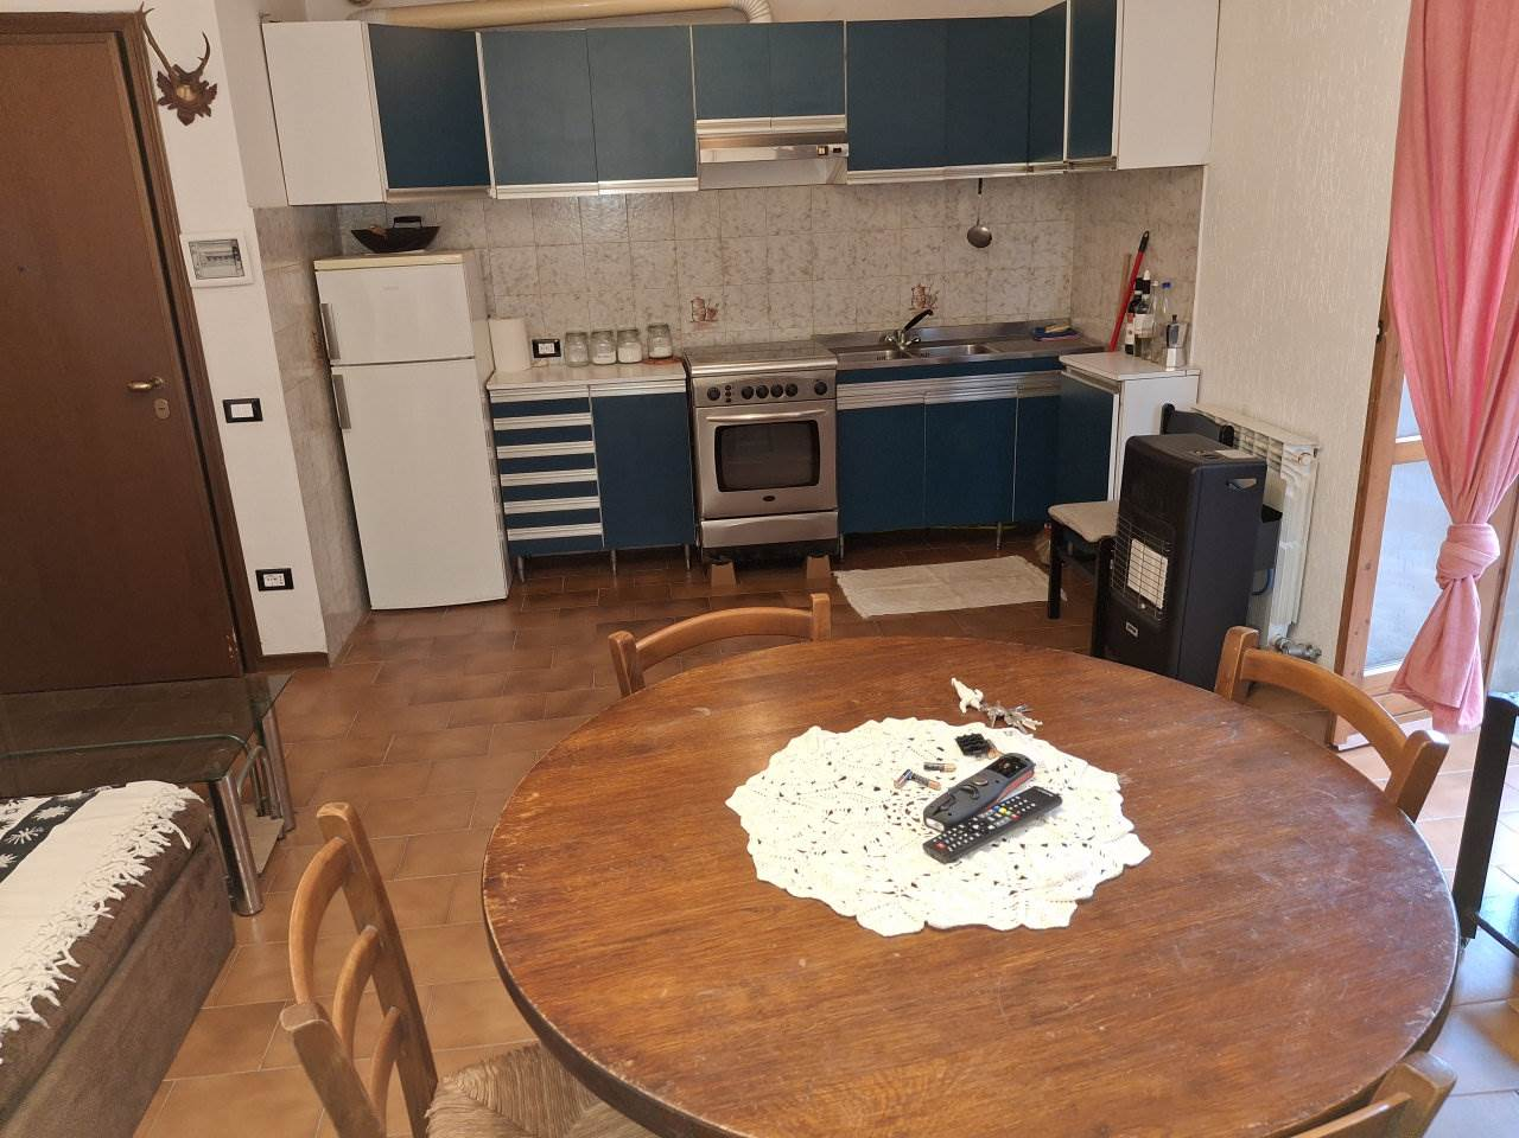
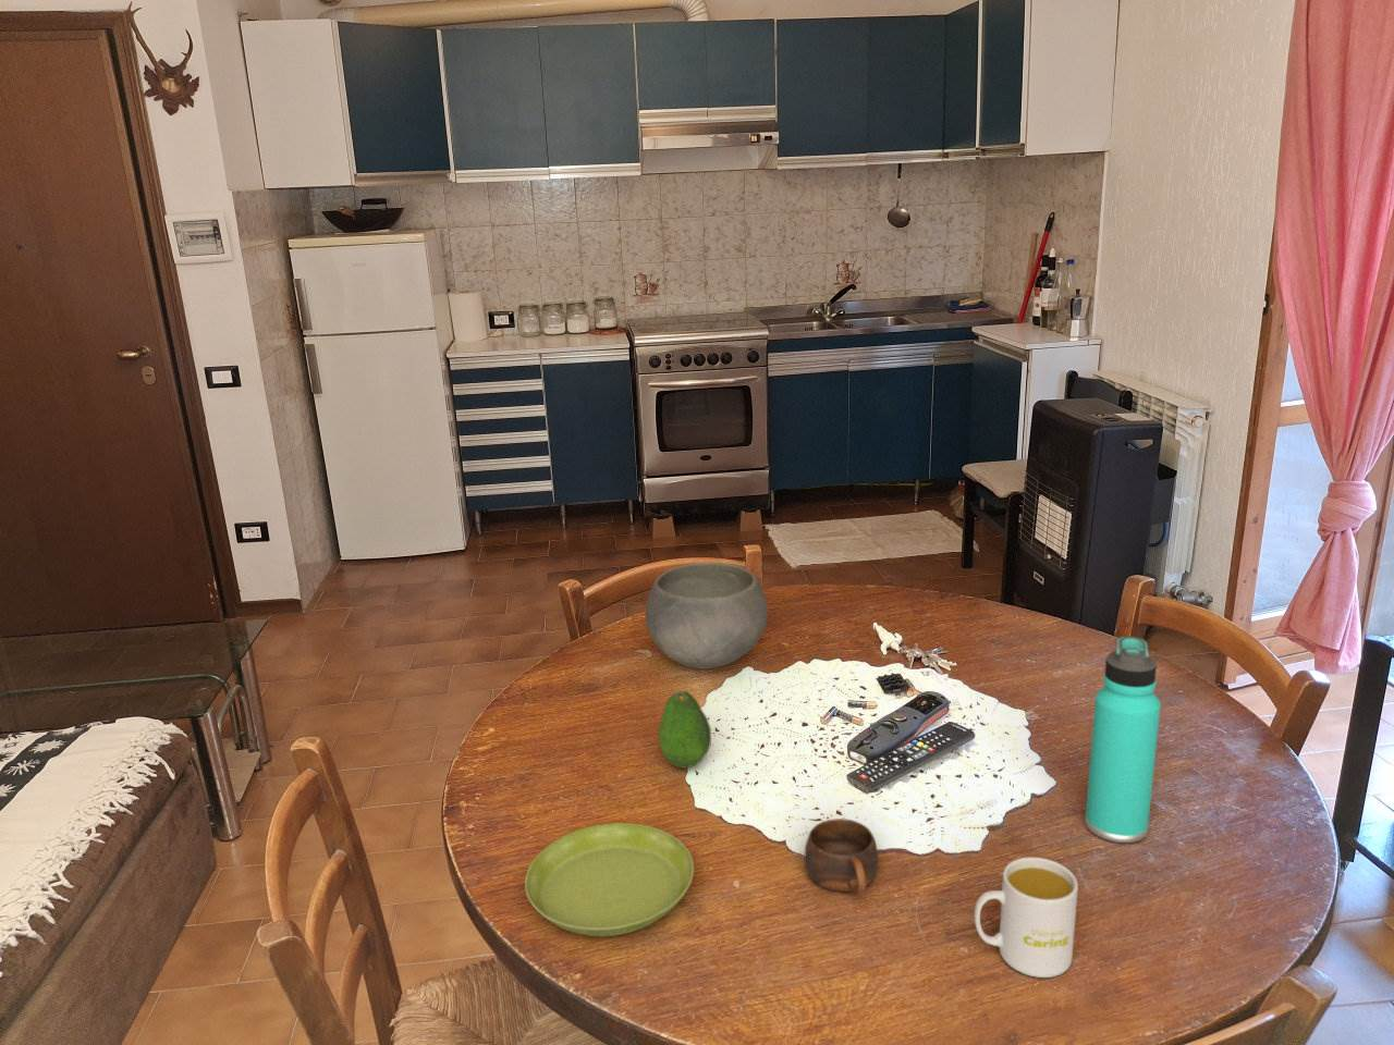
+ saucer (610, 881)
+ mug (1023, 917)
+ fruit (684, 728)
+ thermos bottle (1124, 738)
+ bowl (707, 617)
+ cup (842, 859)
